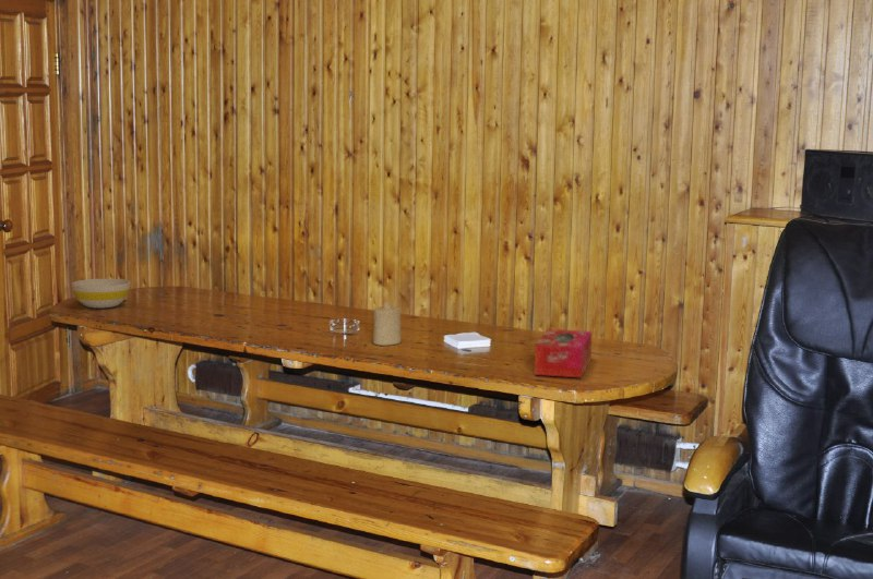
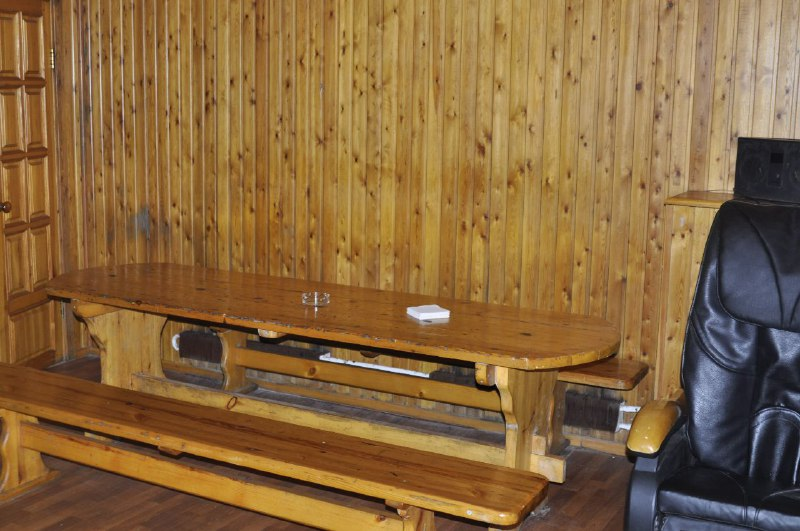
- candle (386, 322)
- bowl (101, 293)
- tissue box (563, 352)
